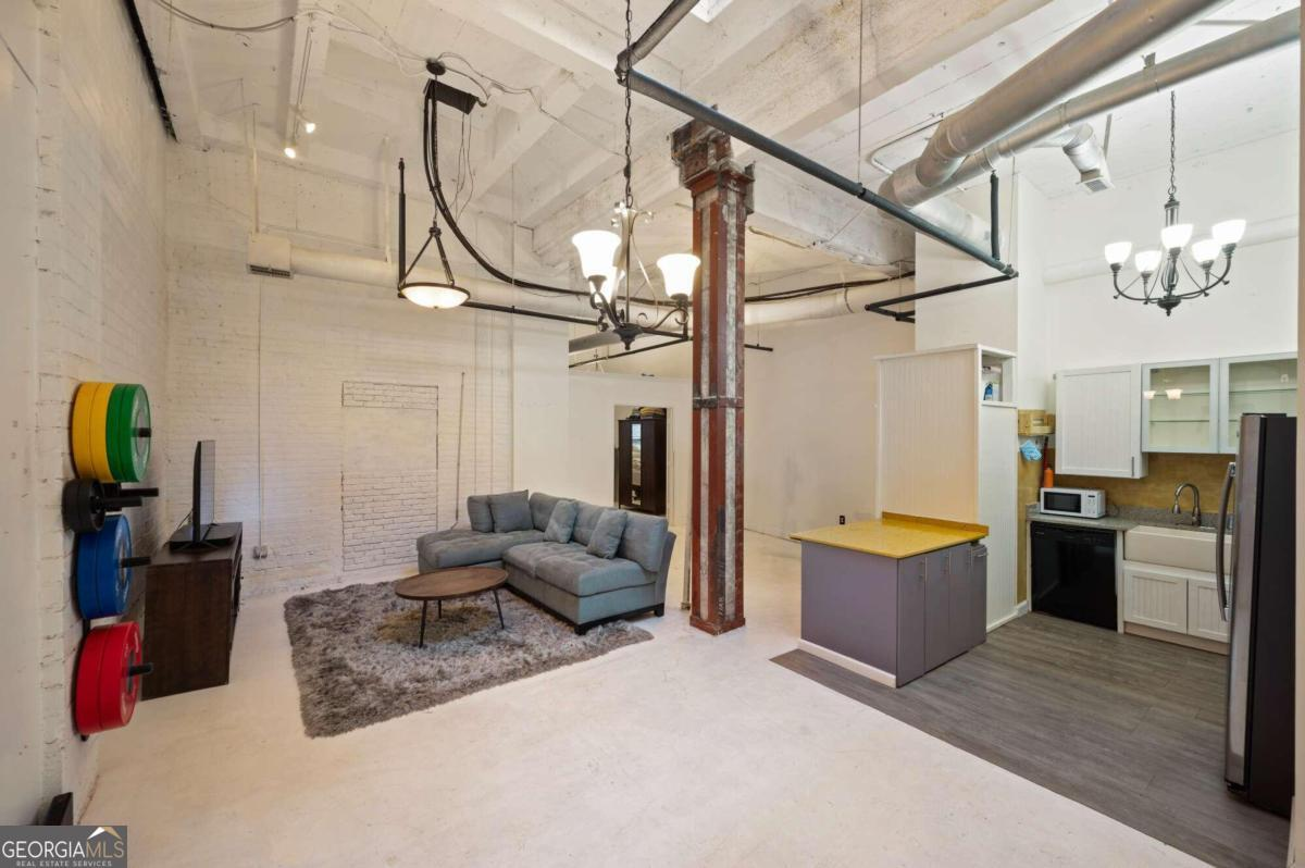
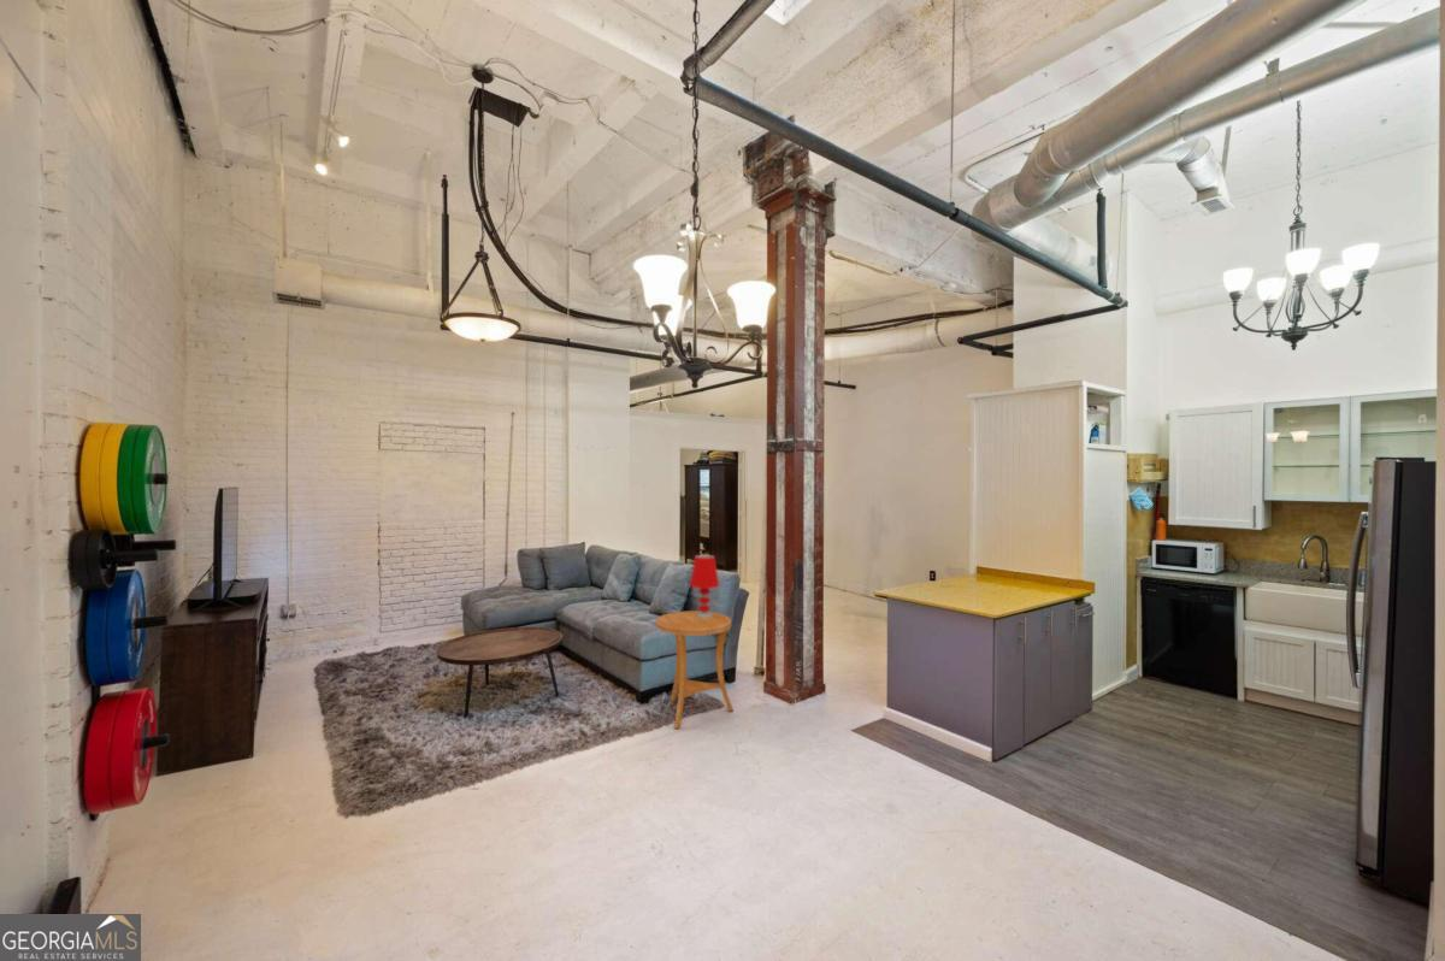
+ side table (685, 665)
+ table lamp (704, 585)
